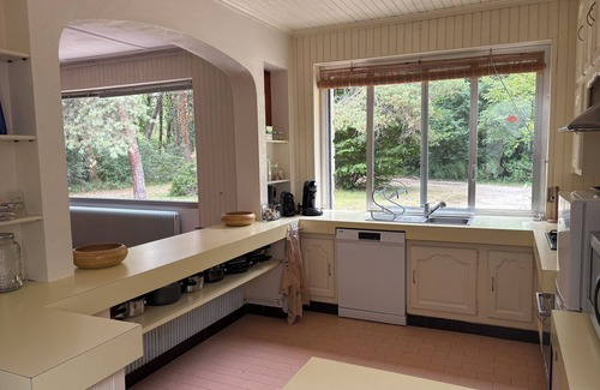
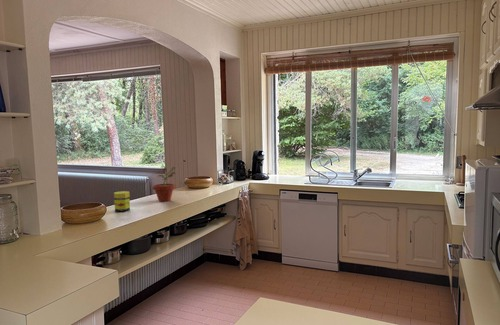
+ jar (122, 201)
+ potted plant (164, 182)
